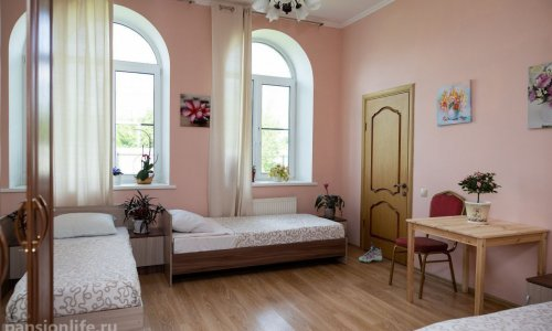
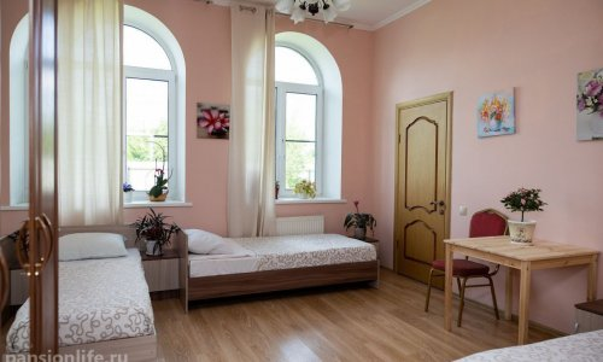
- sneaker (370, 252)
